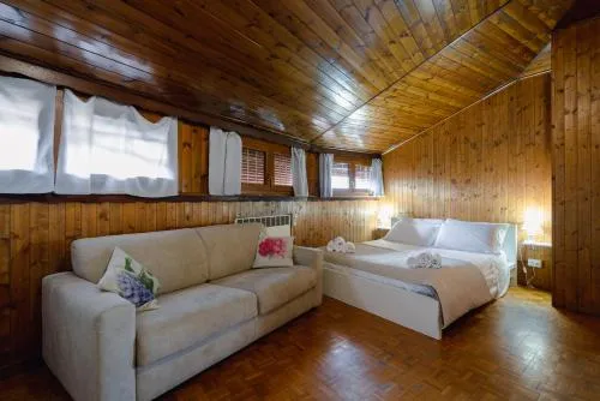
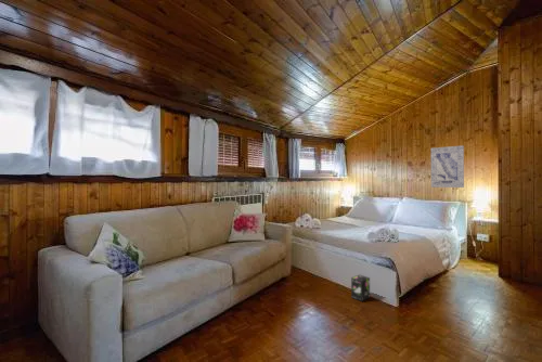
+ box (360, 287)
+ wall art (447, 167)
